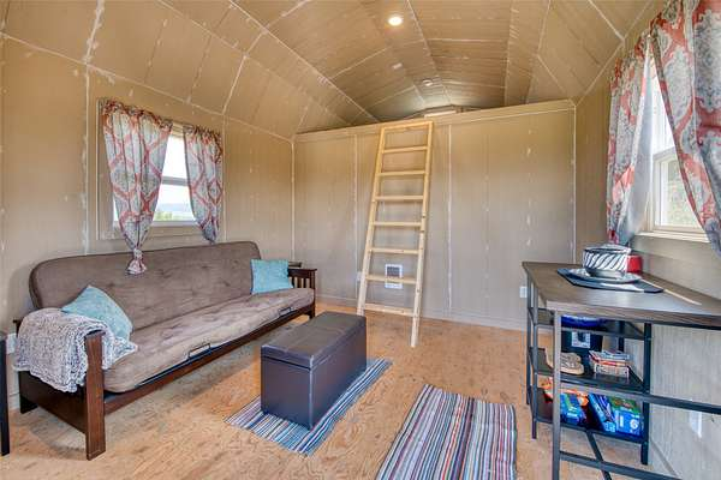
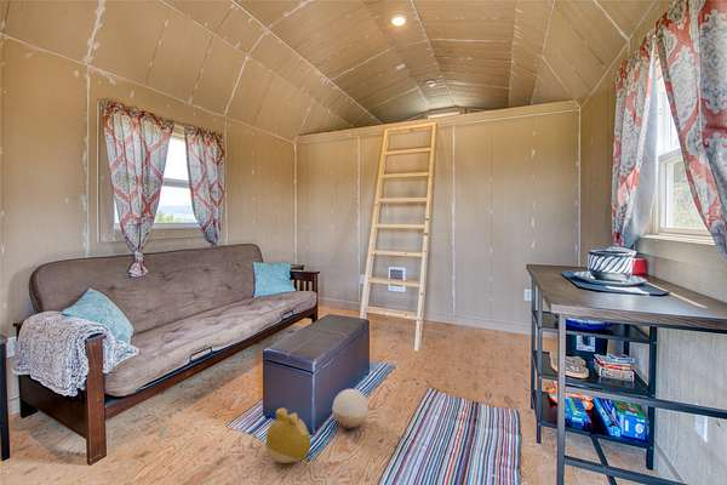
+ ball (350, 407)
+ plush toy (287, 434)
